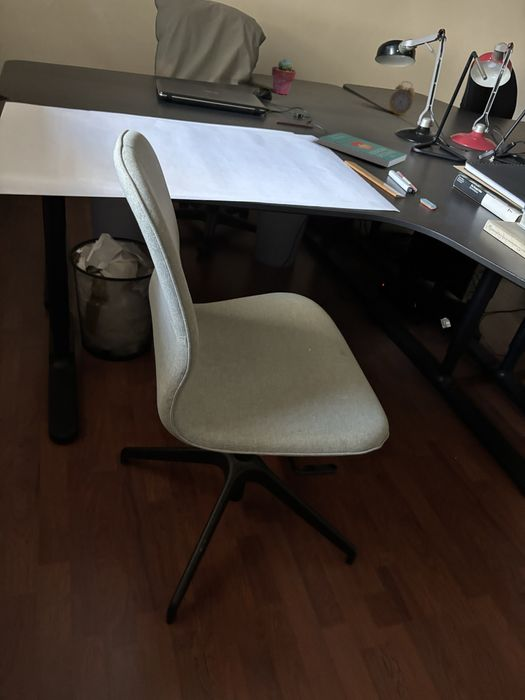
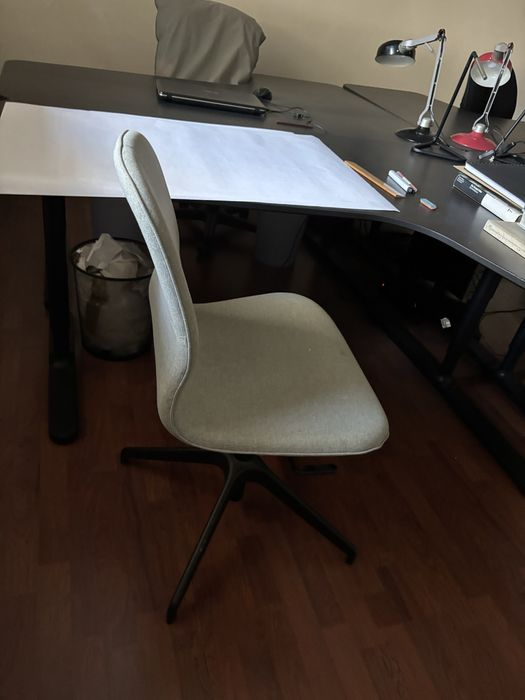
- potted succulent (283, 76)
- alarm clock (402, 97)
- book (363, 148)
